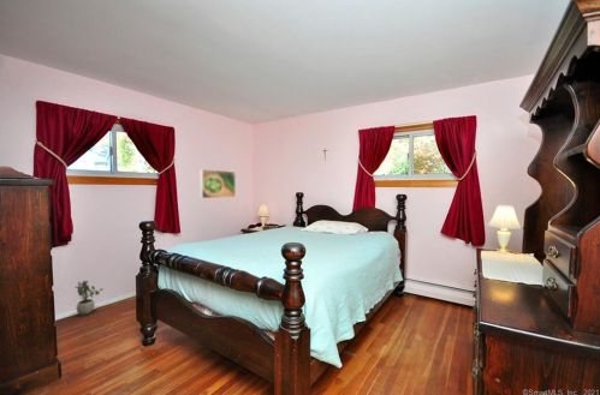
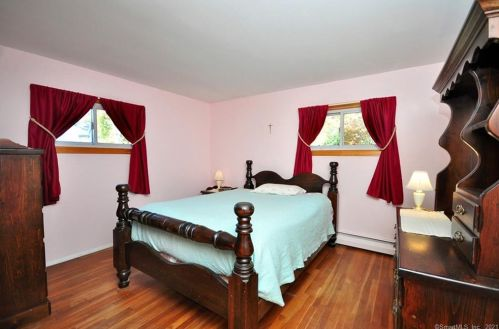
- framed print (219, 184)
- potted plant (88, 295)
